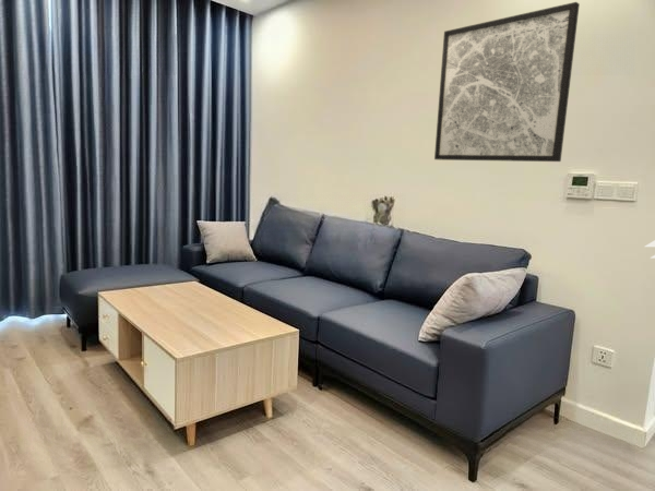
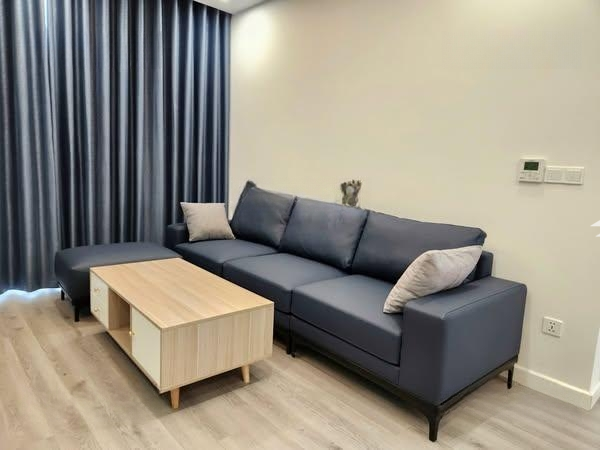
- wall art (498, 91)
